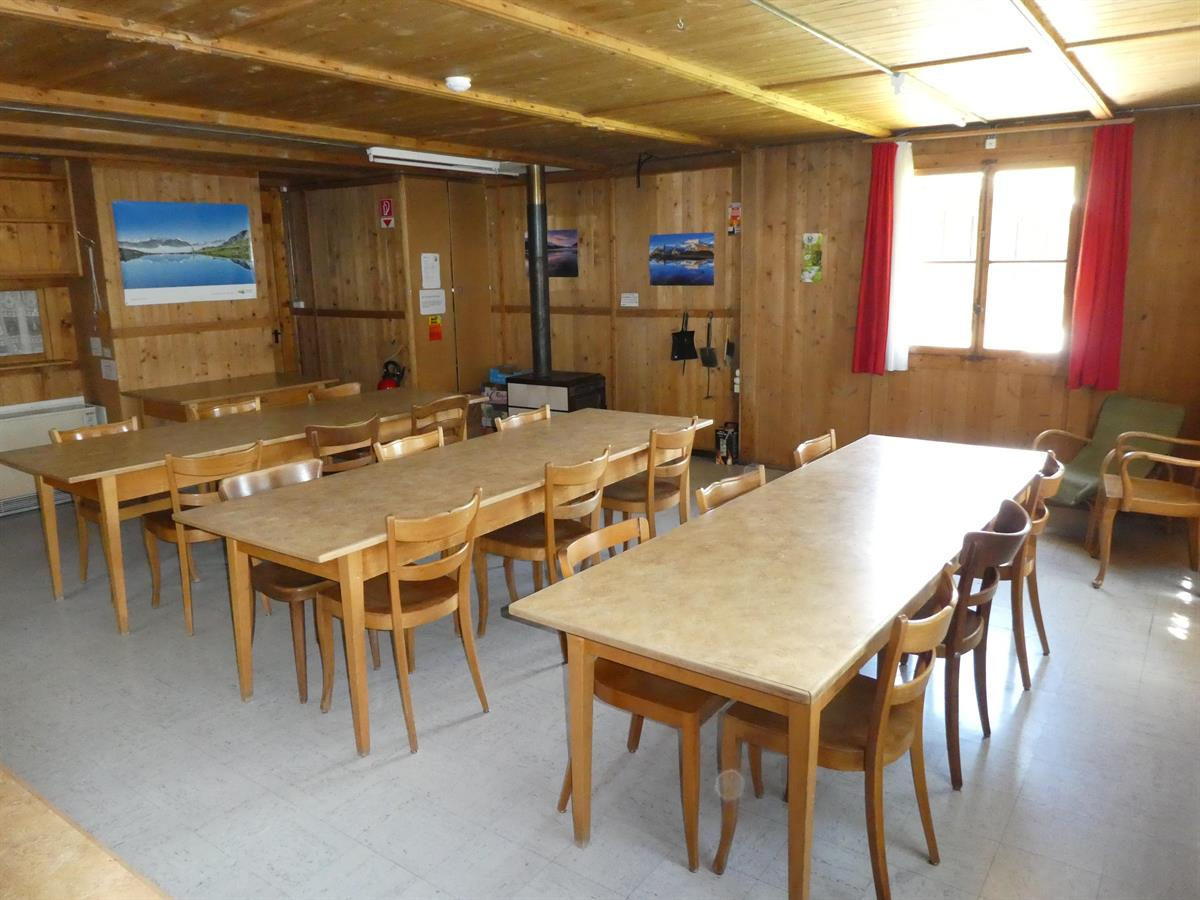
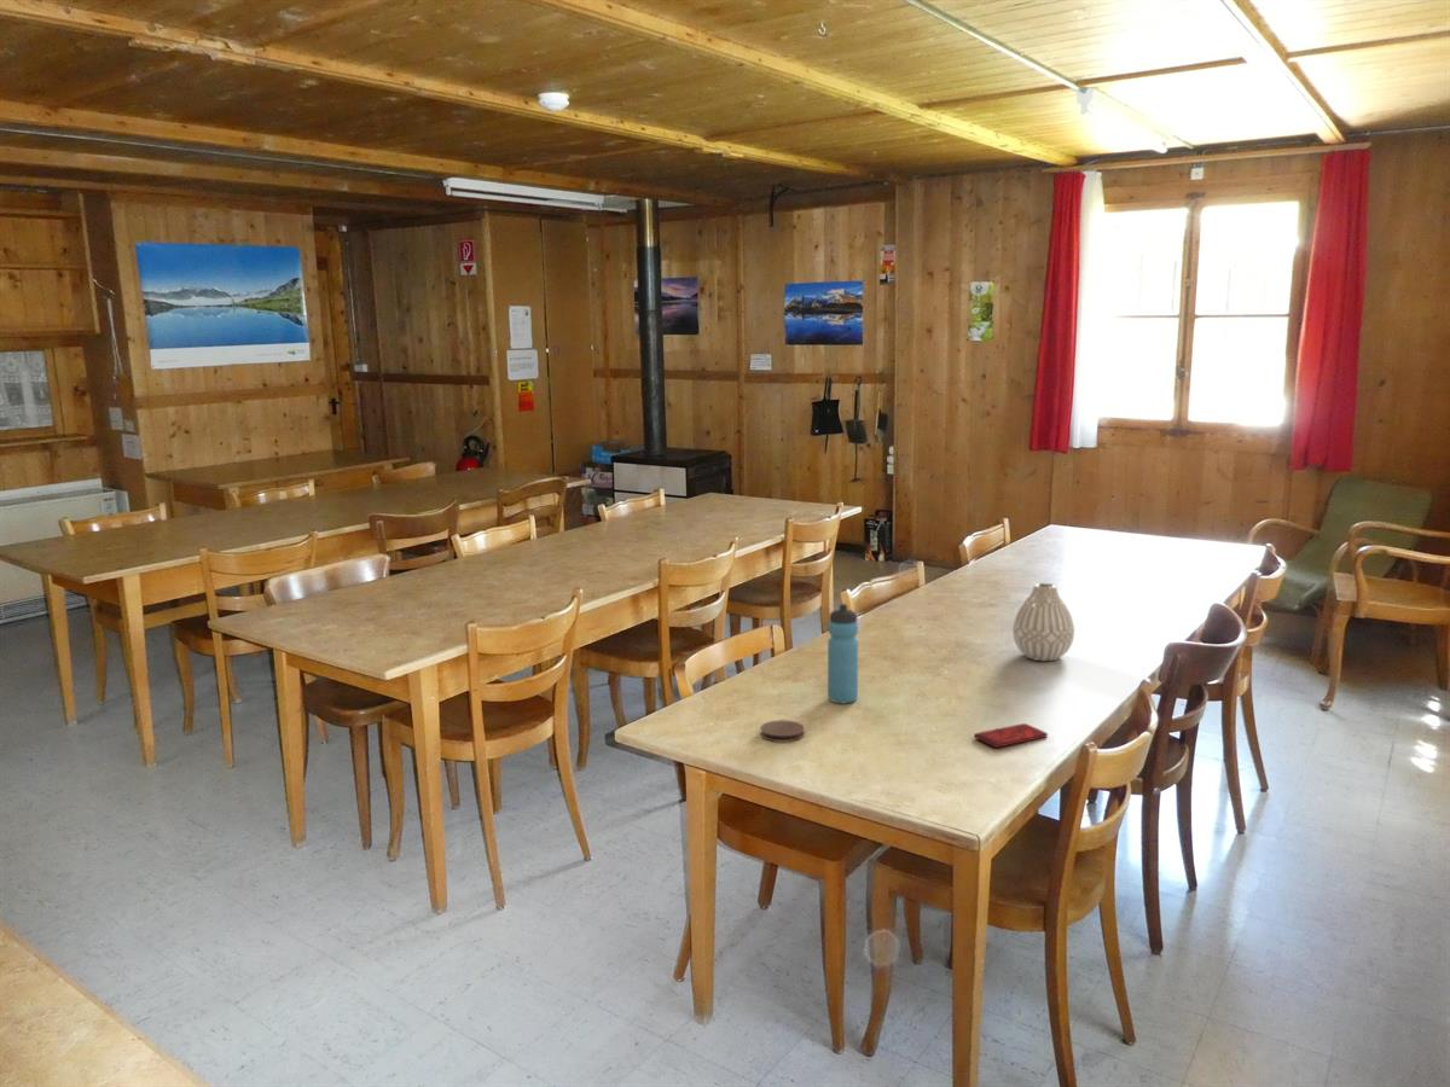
+ smartphone (1010, 734)
+ vase (1043, 621)
+ coaster (782, 731)
+ water bottle (842, 652)
